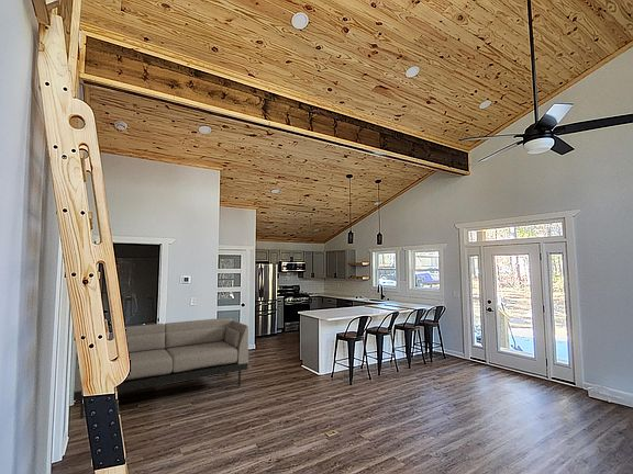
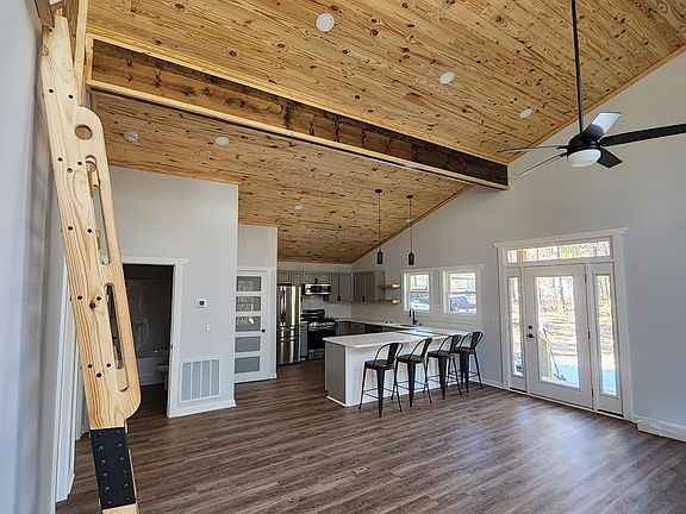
- sofa (167, 359)
